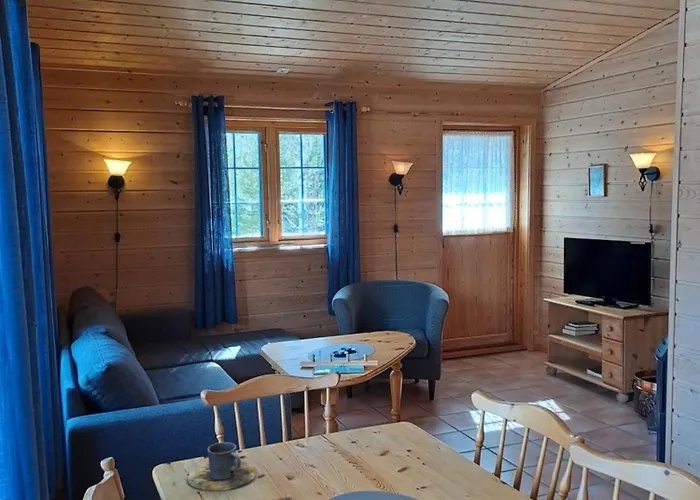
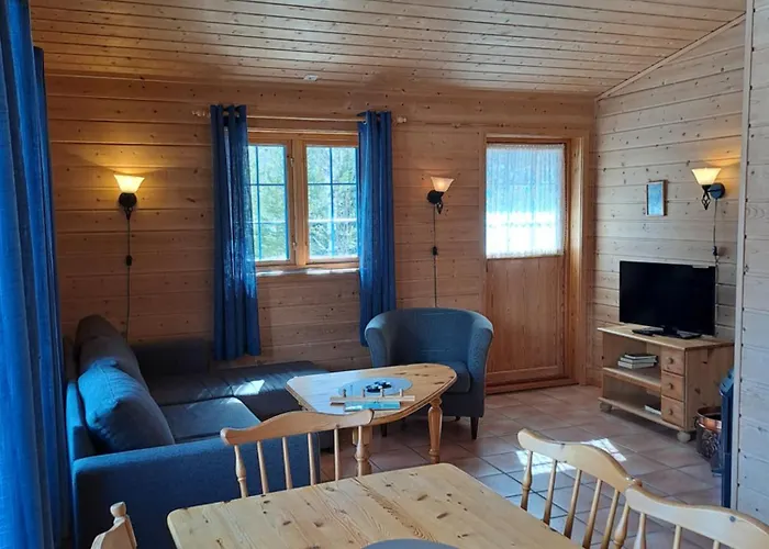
- cup (221, 461)
